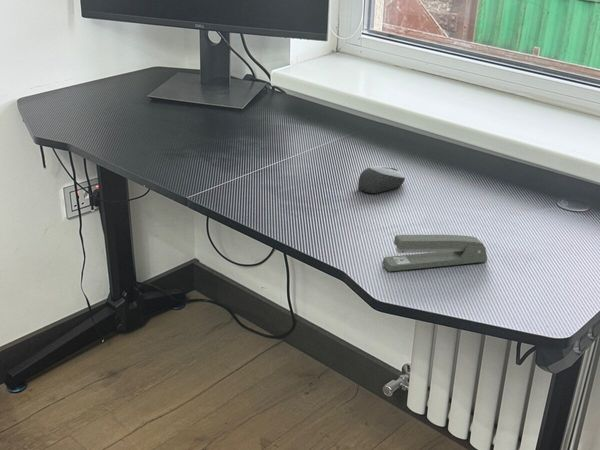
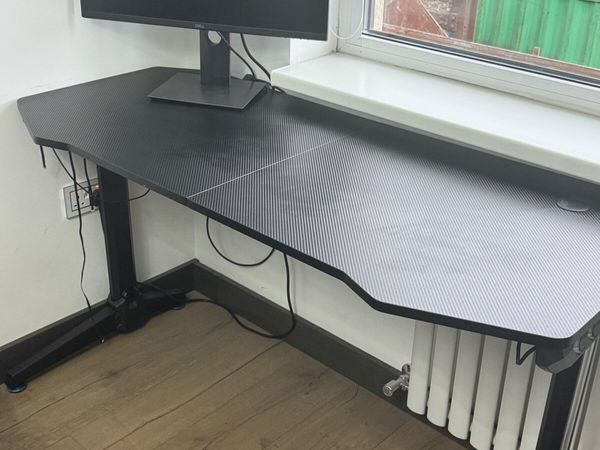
- stapler (436, 248)
- computer mouse (382, 176)
